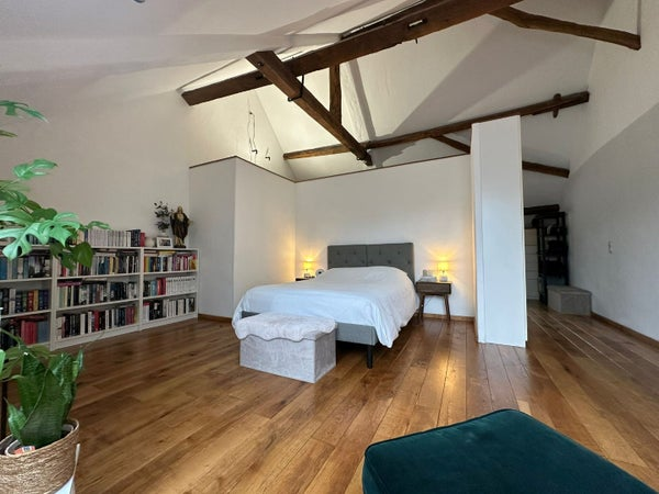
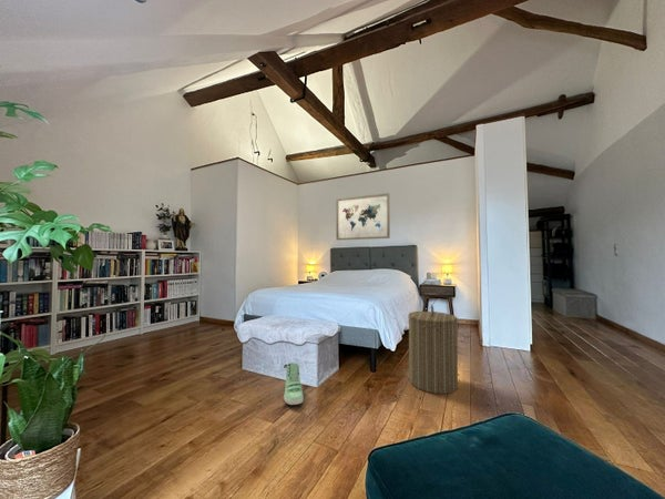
+ laundry hamper (432, 343)
+ sneaker (294, 380)
+ wall art (361, 217)
